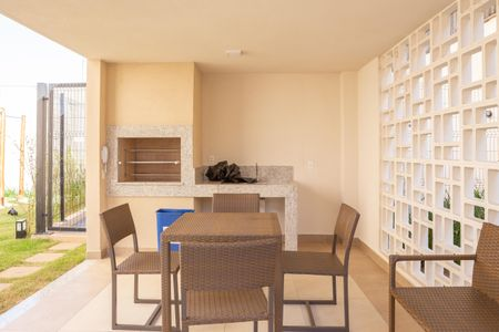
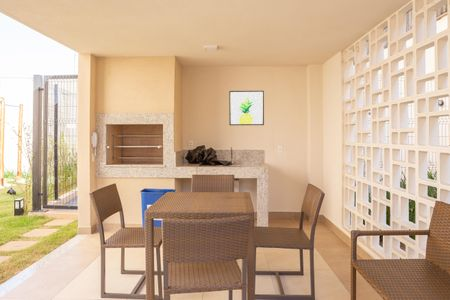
+ wall art (246, 108)
